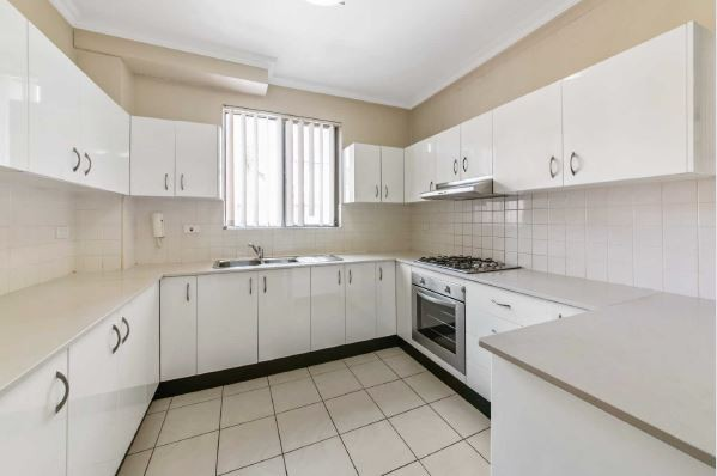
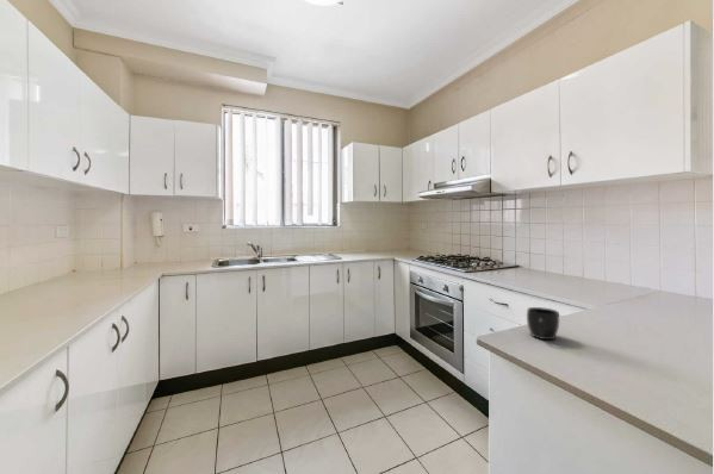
+ mug (541, 324)
